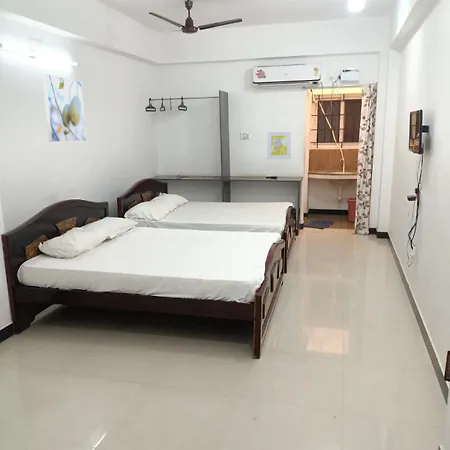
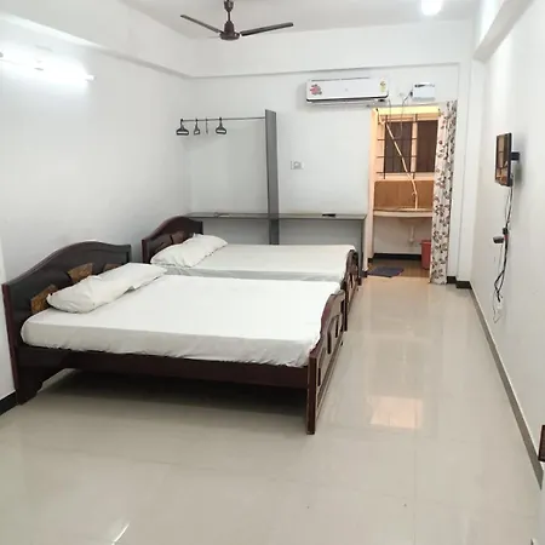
- wall art (279, 145)
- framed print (66, 110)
